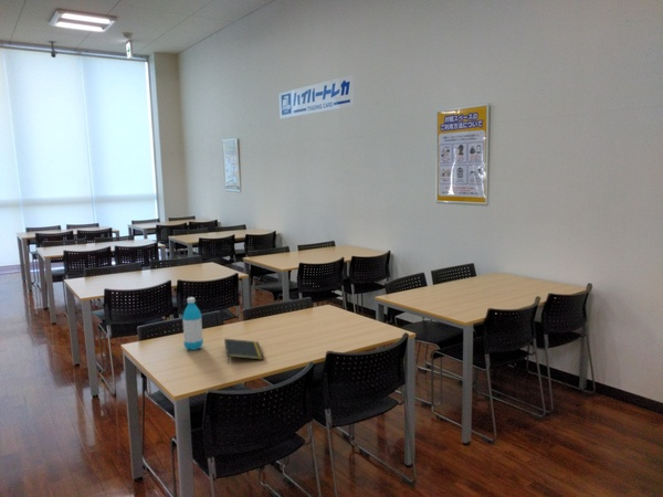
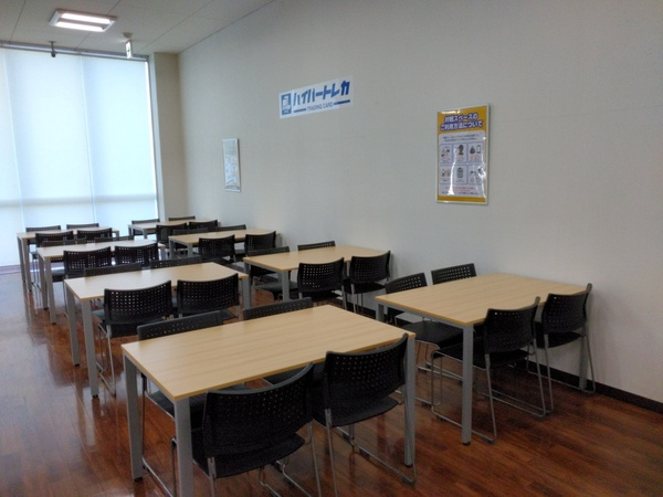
- water bottle (192, 322)
- notepad (243, 348)
